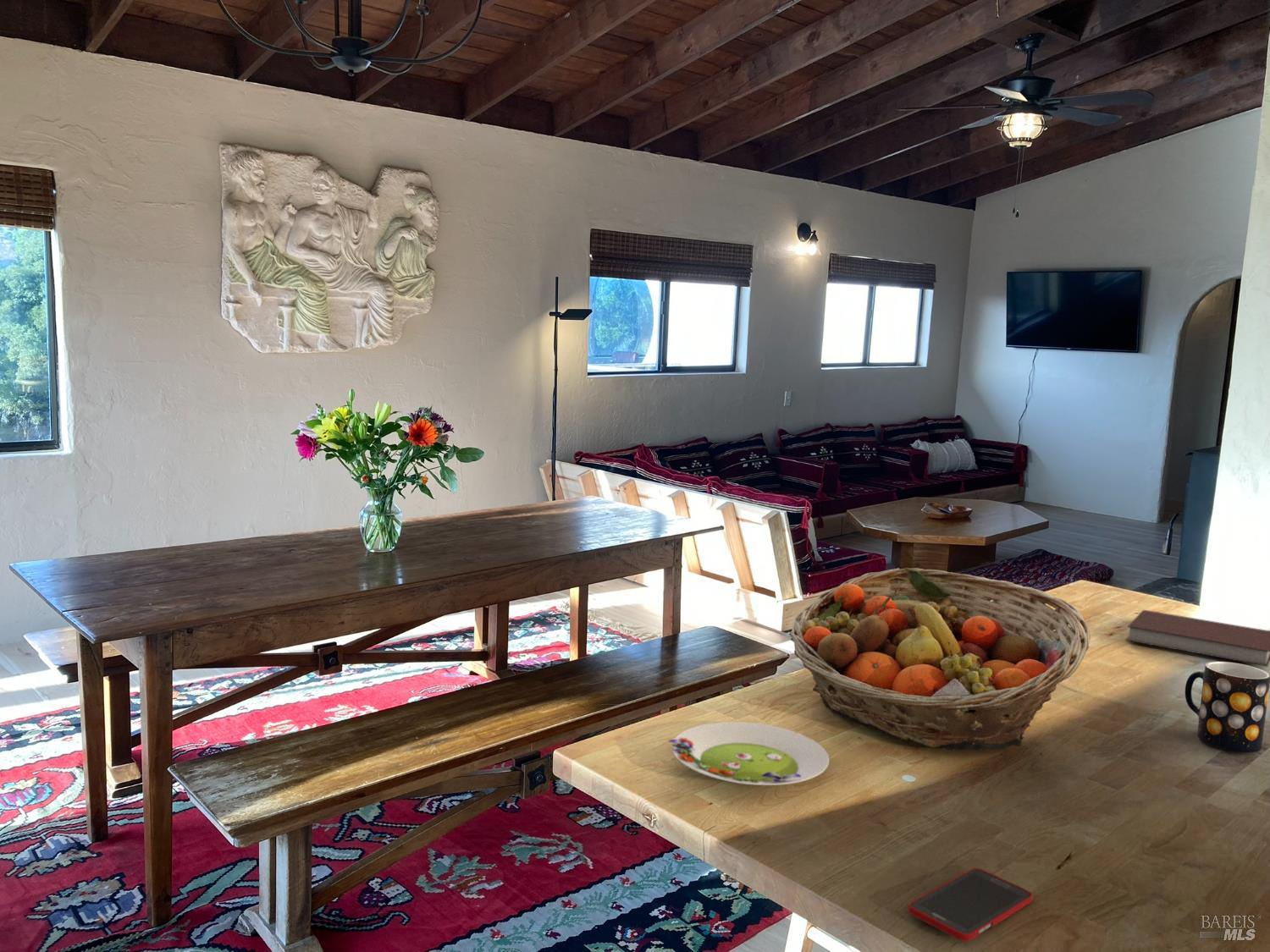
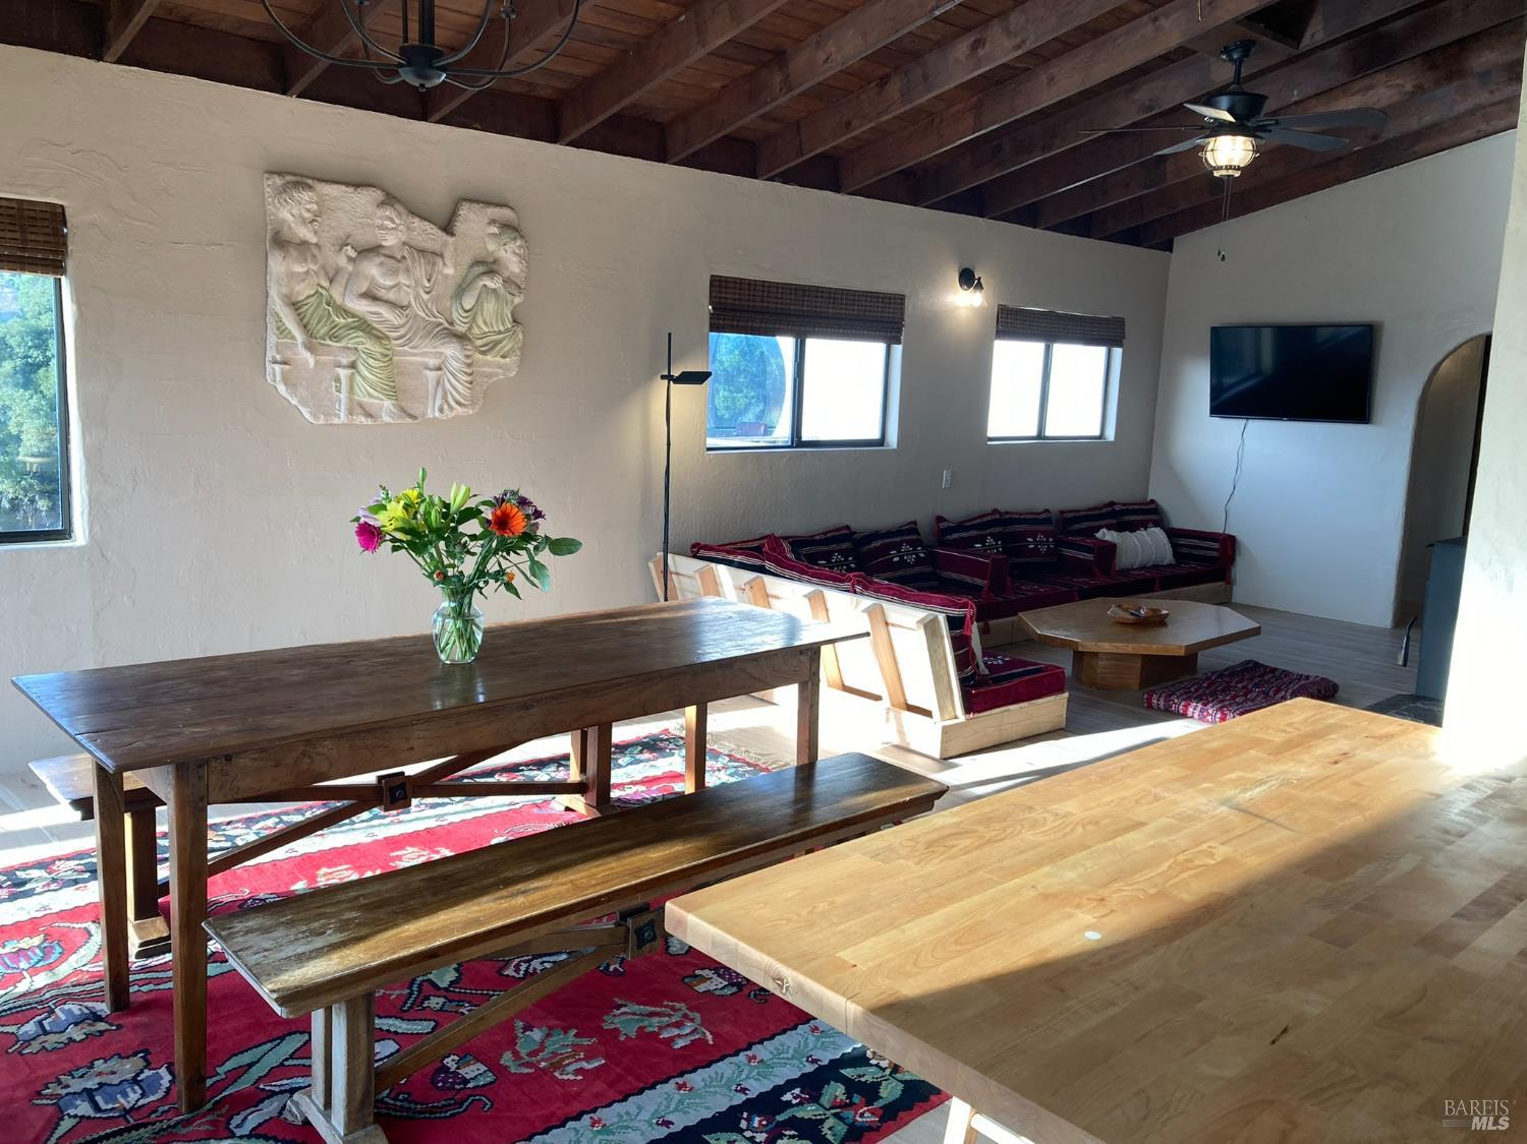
- cell phone (971, 903)
- fruit basket (930, 651)
- notebook (1201, 636)
- salad plate (749, 755)
- mug (1222, 703)
